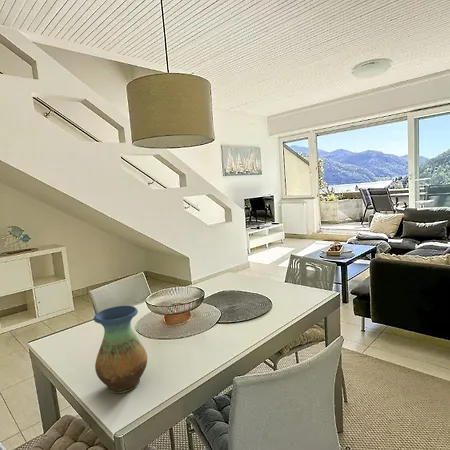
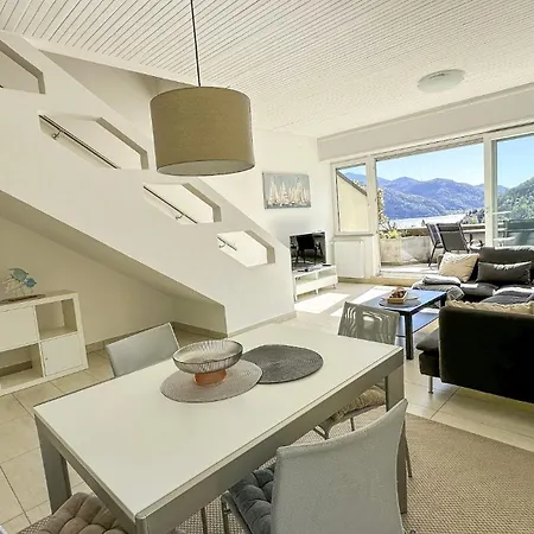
- vase (120, 348)
